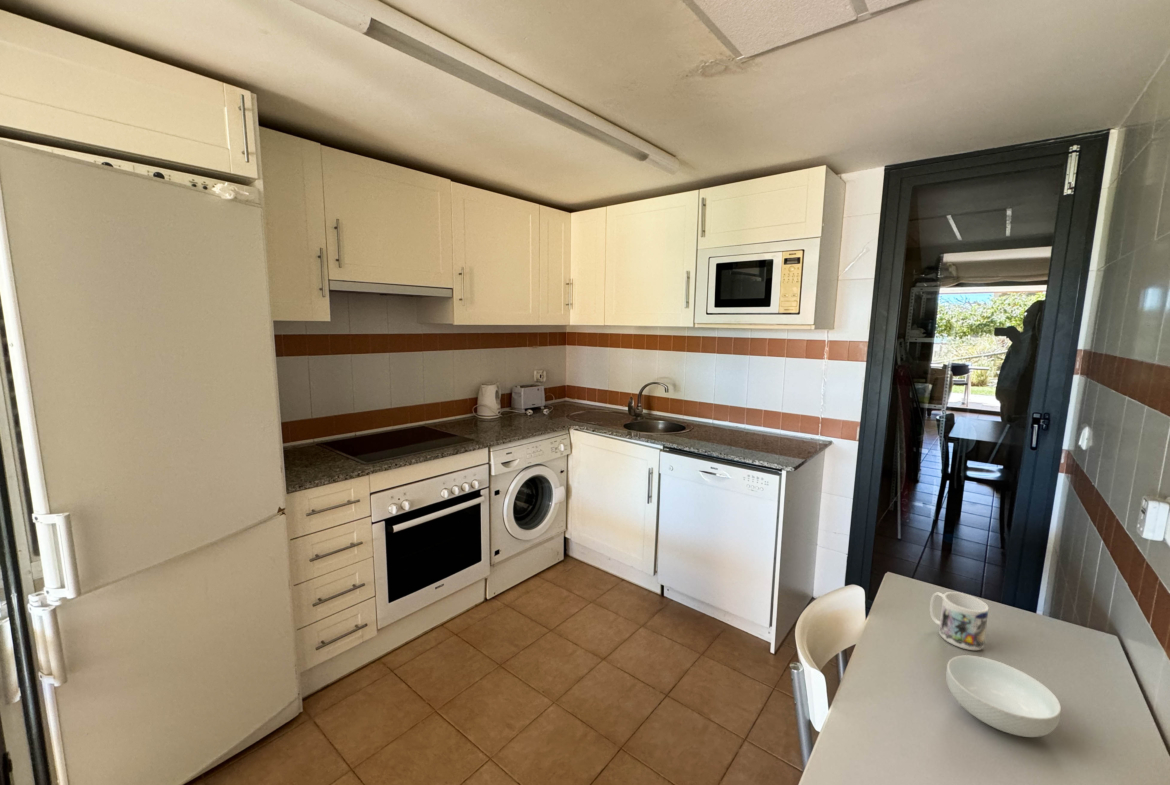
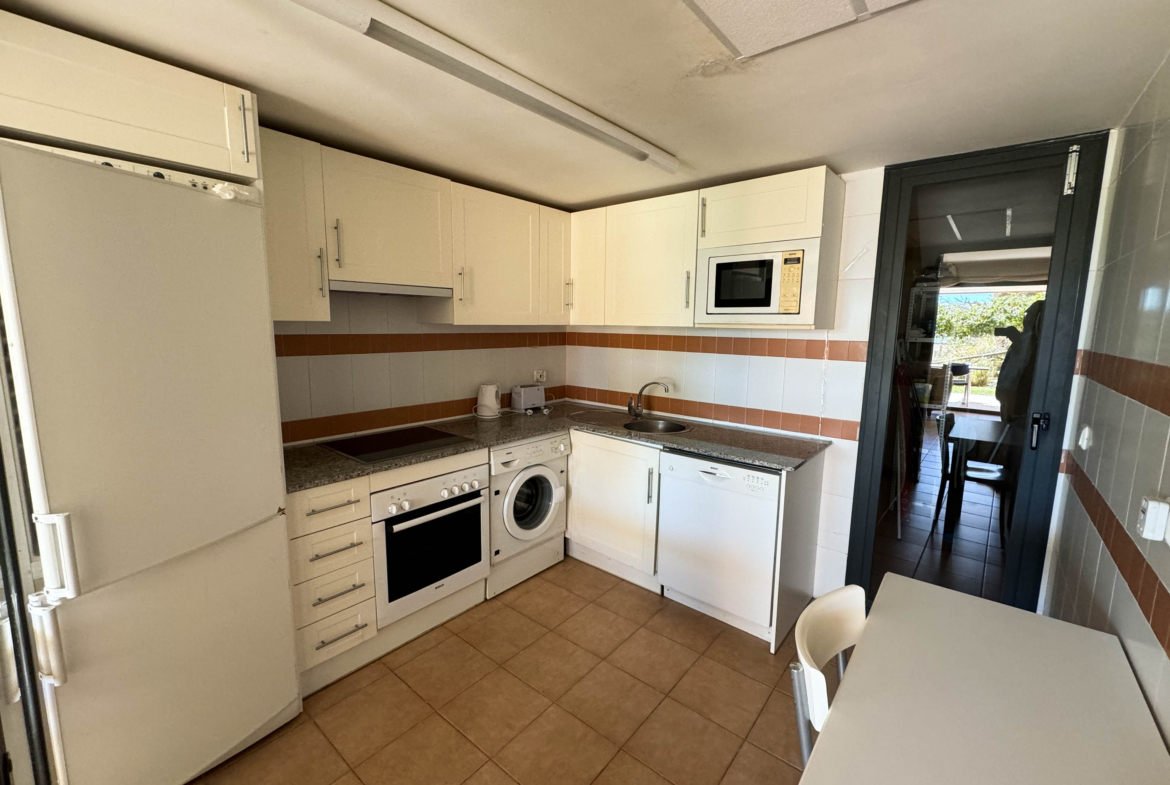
- mug (955, 617)
- cereal bowl (998, 700)
